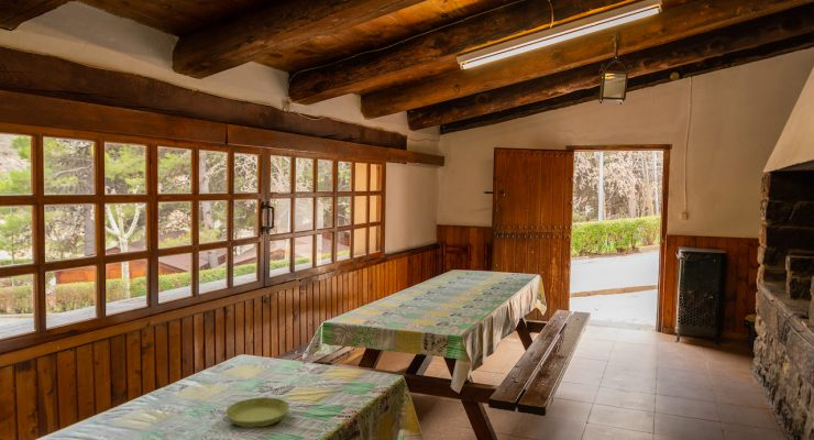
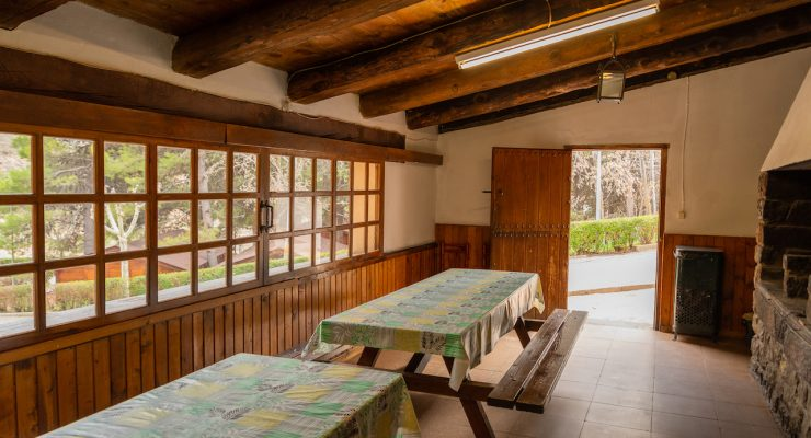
- saucer (257, 413)
